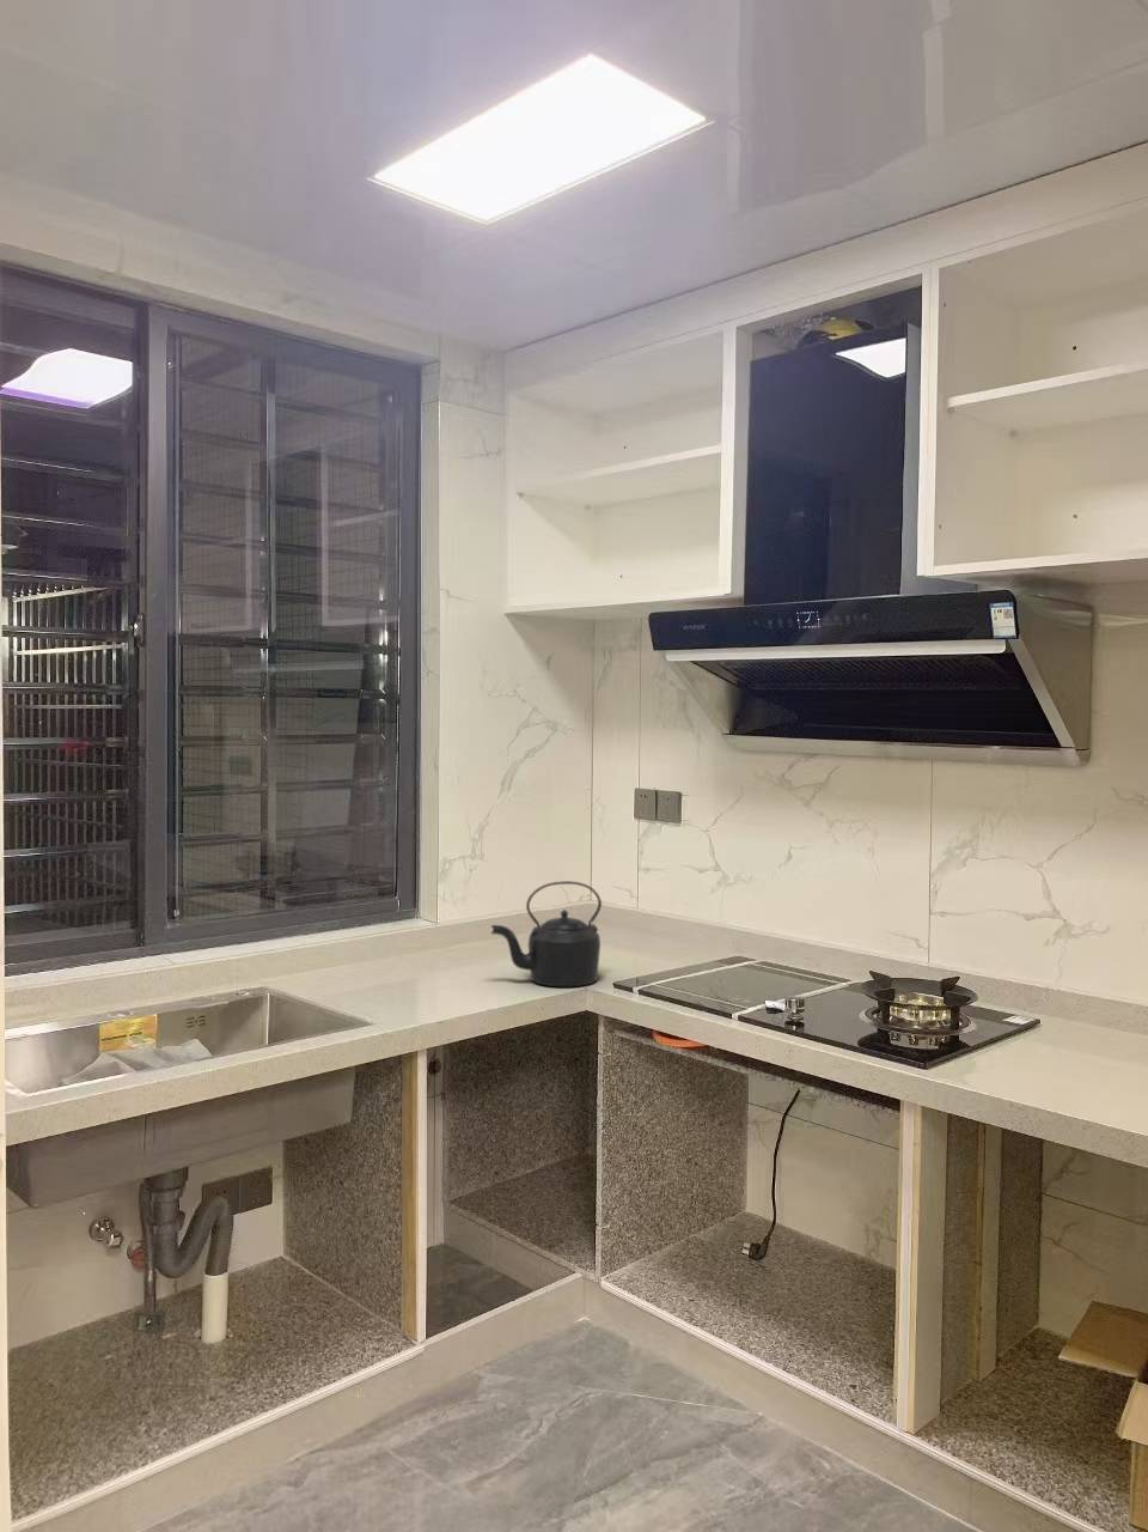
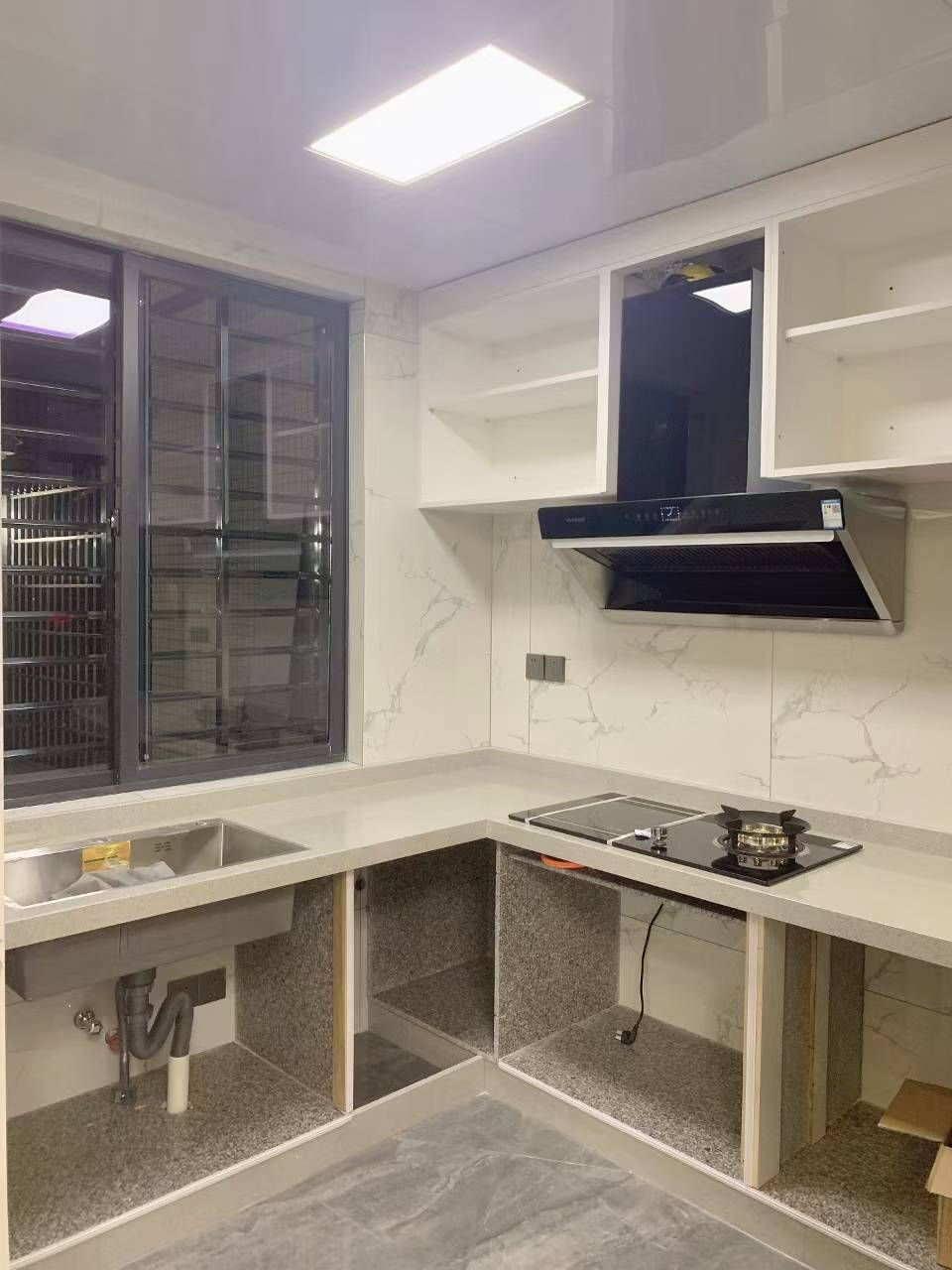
- kettle (546, 931)
